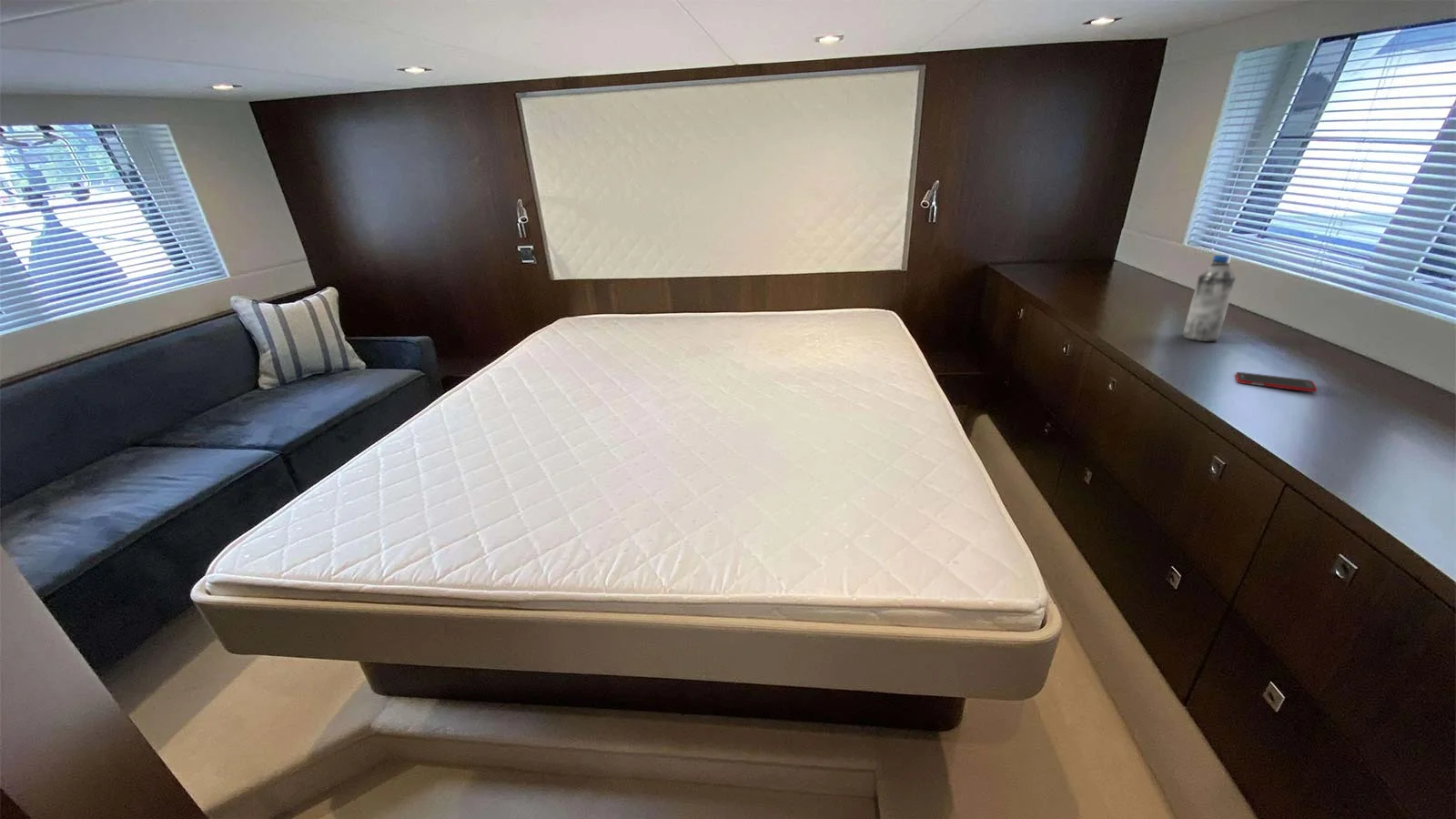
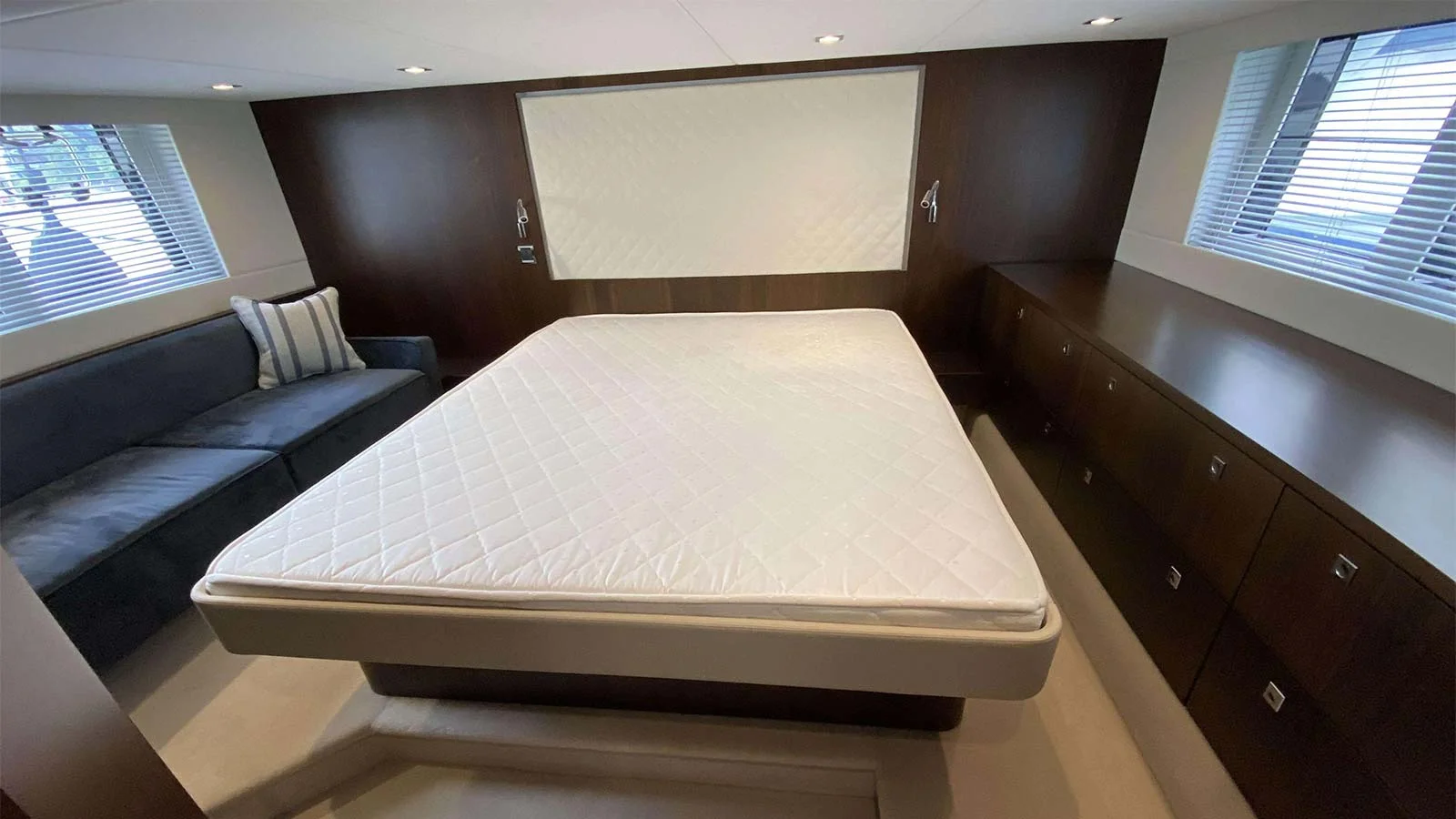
- water bottle (1210, 298)
- cell phone (1274, 381)
